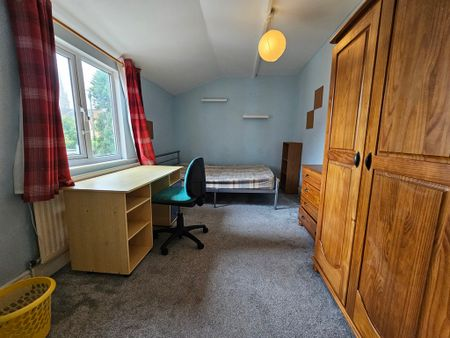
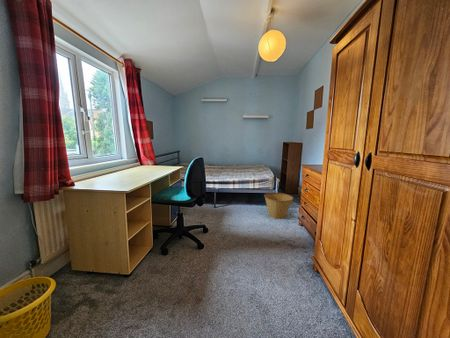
+ basket (278, 206)
